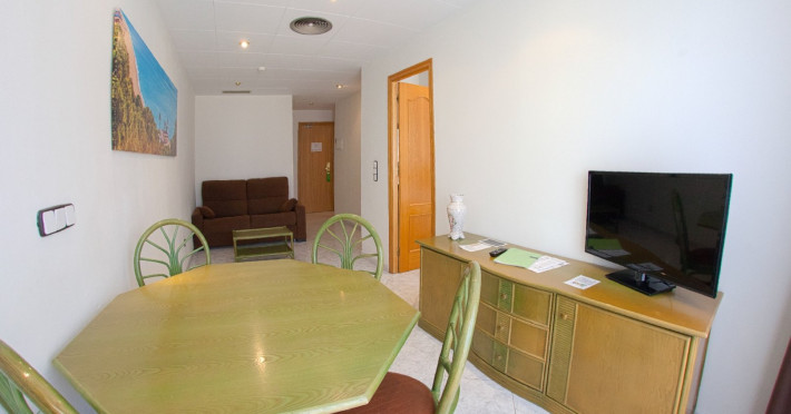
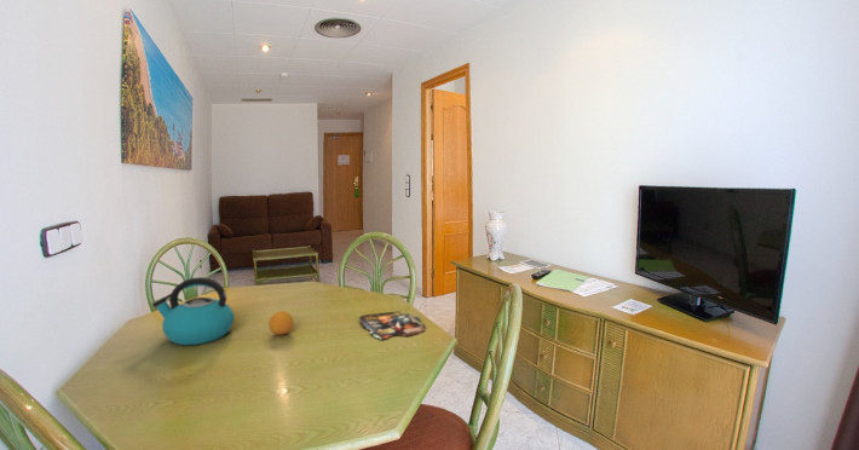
+ fruit (281, 322)
+ kettle (194, 306)
+ magazine (391, 322)
